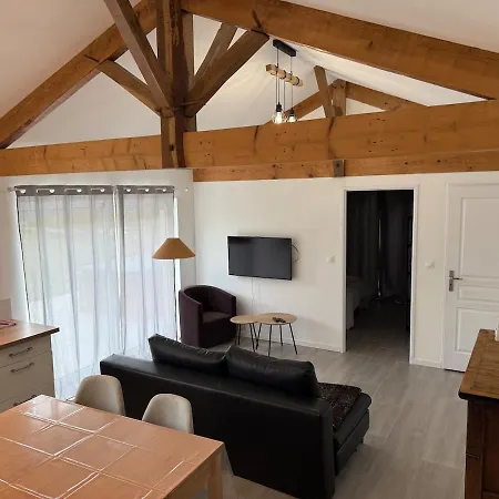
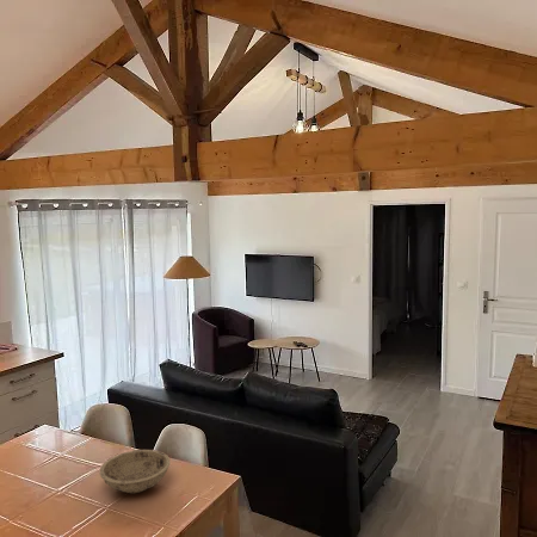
+ bowl (136, 475)
